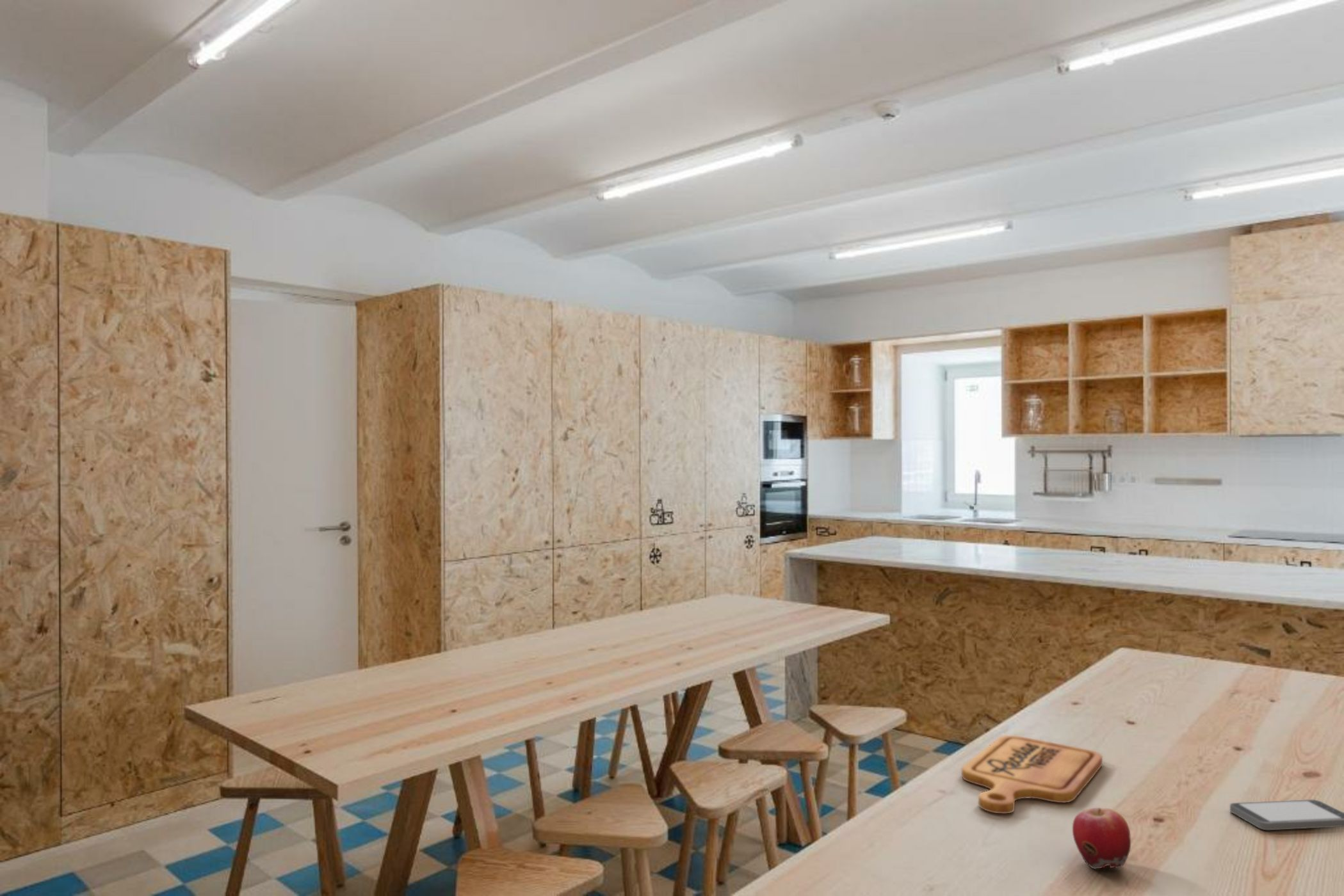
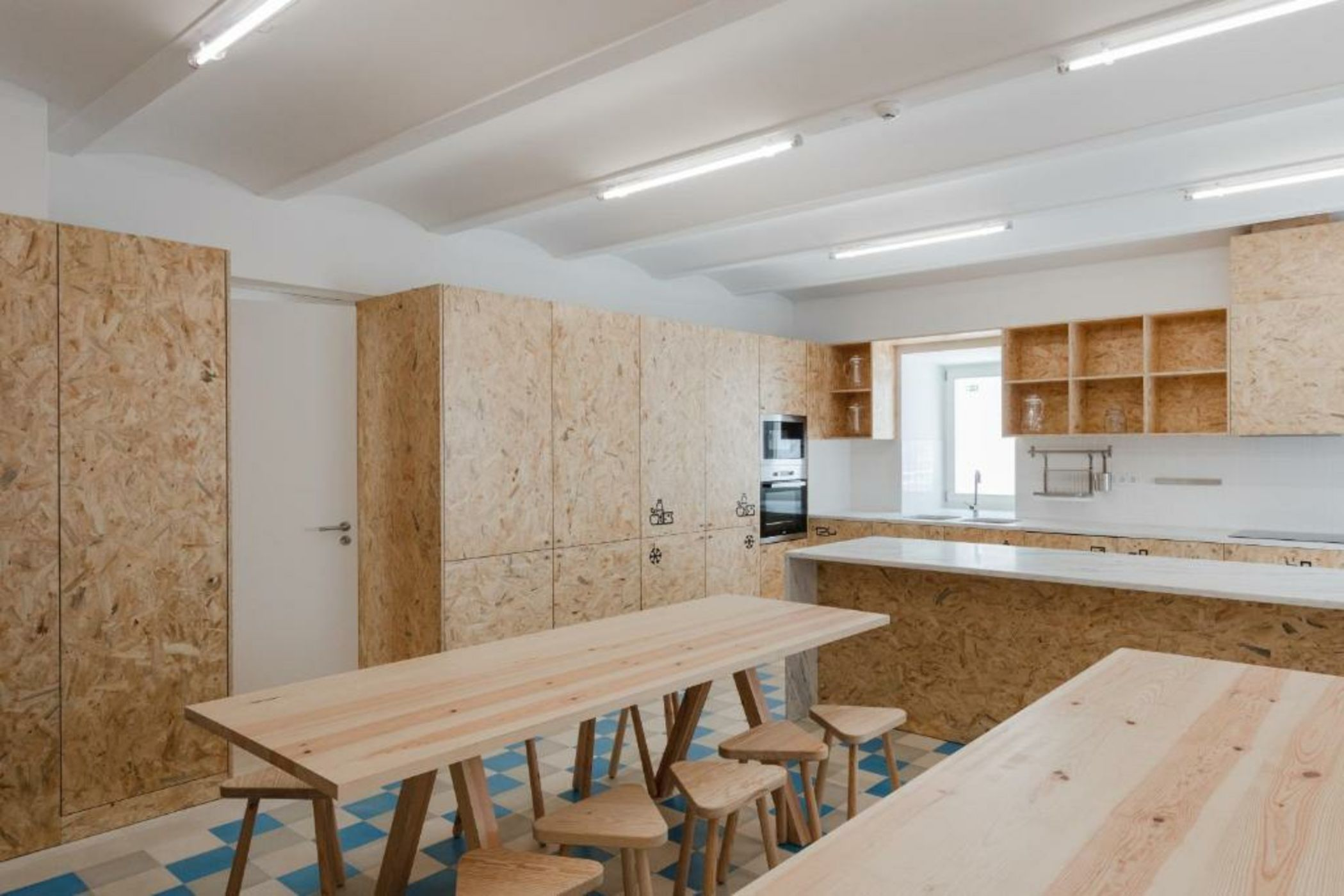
- smartphone (1290, 814)
- cutting board (1024, 774)
- apple (1102, 837)
